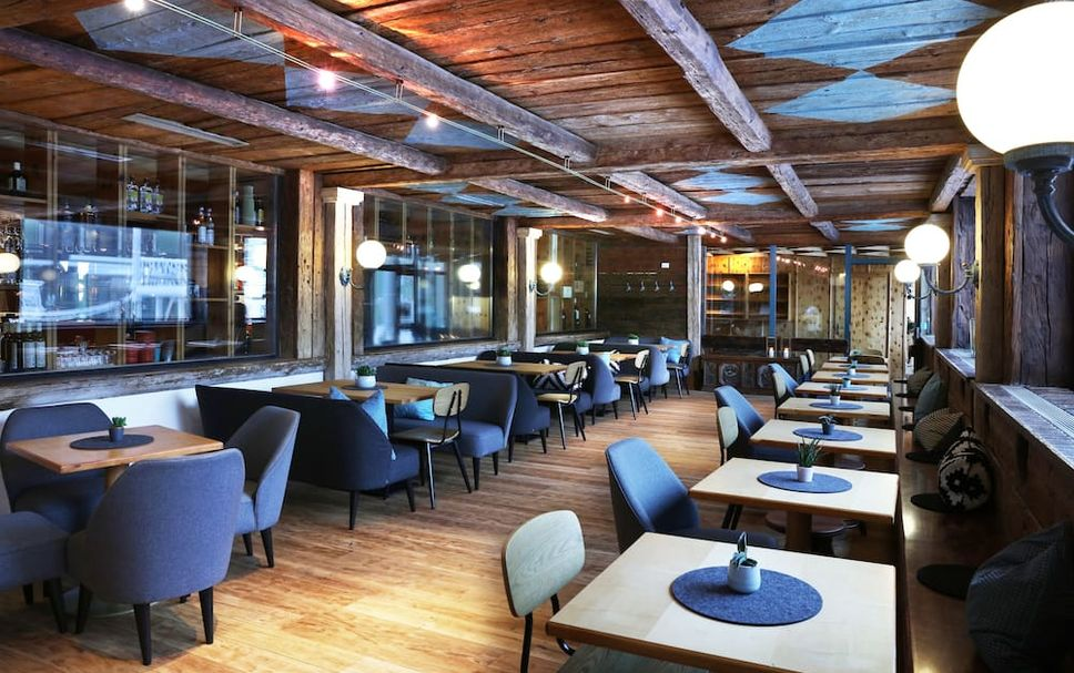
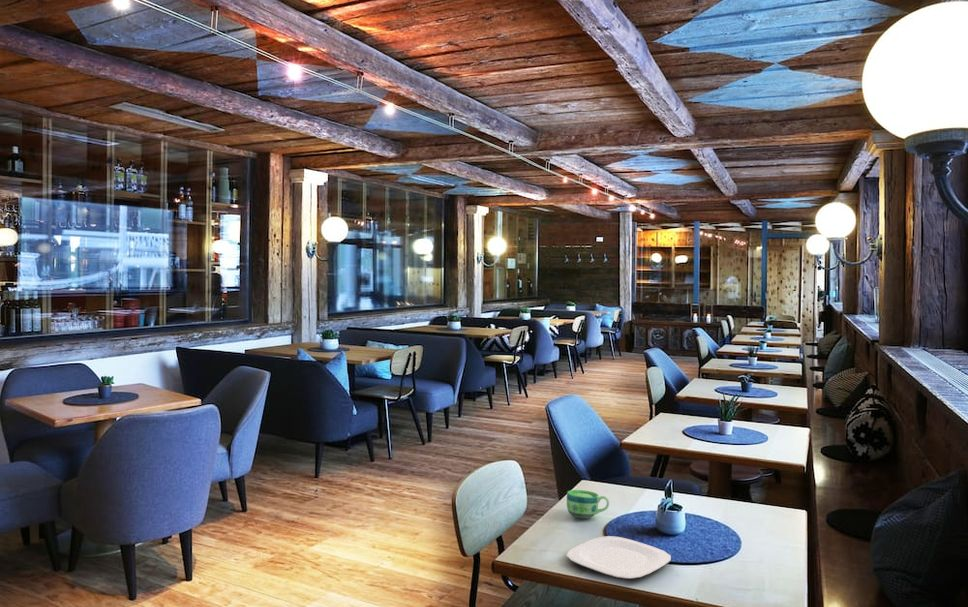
+ cup (587, 504)
+ plate (618, 558)
